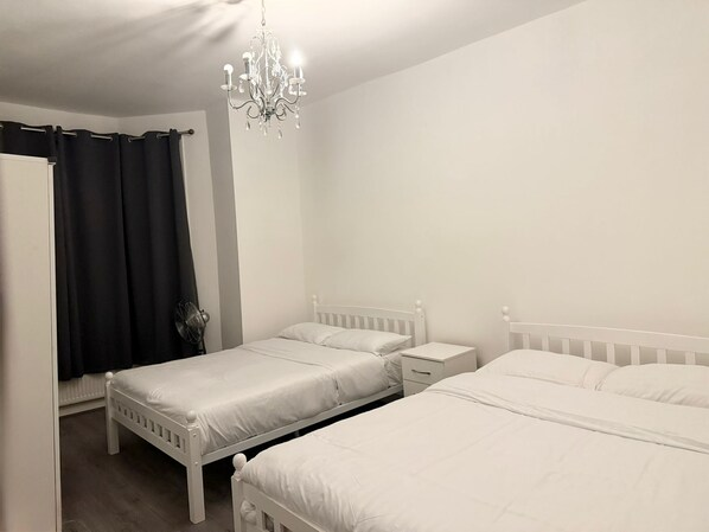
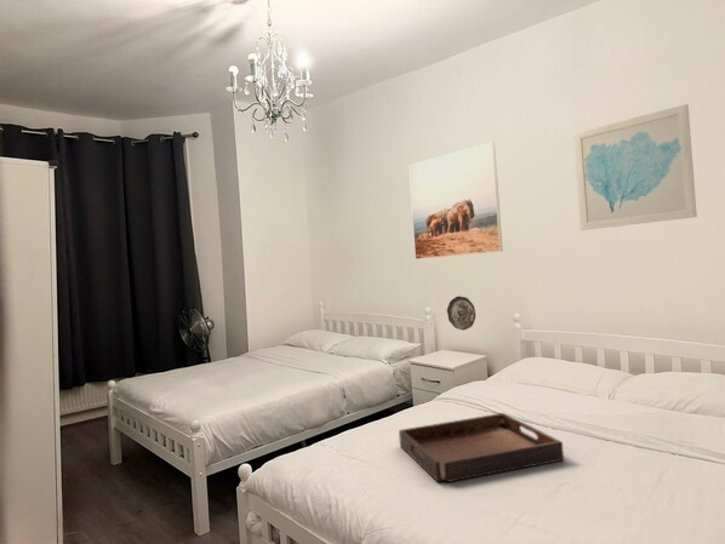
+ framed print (451, 205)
+ wall art (629, 172)
+ decorative plate (462, 313)
+ serving tray (475, 443)
